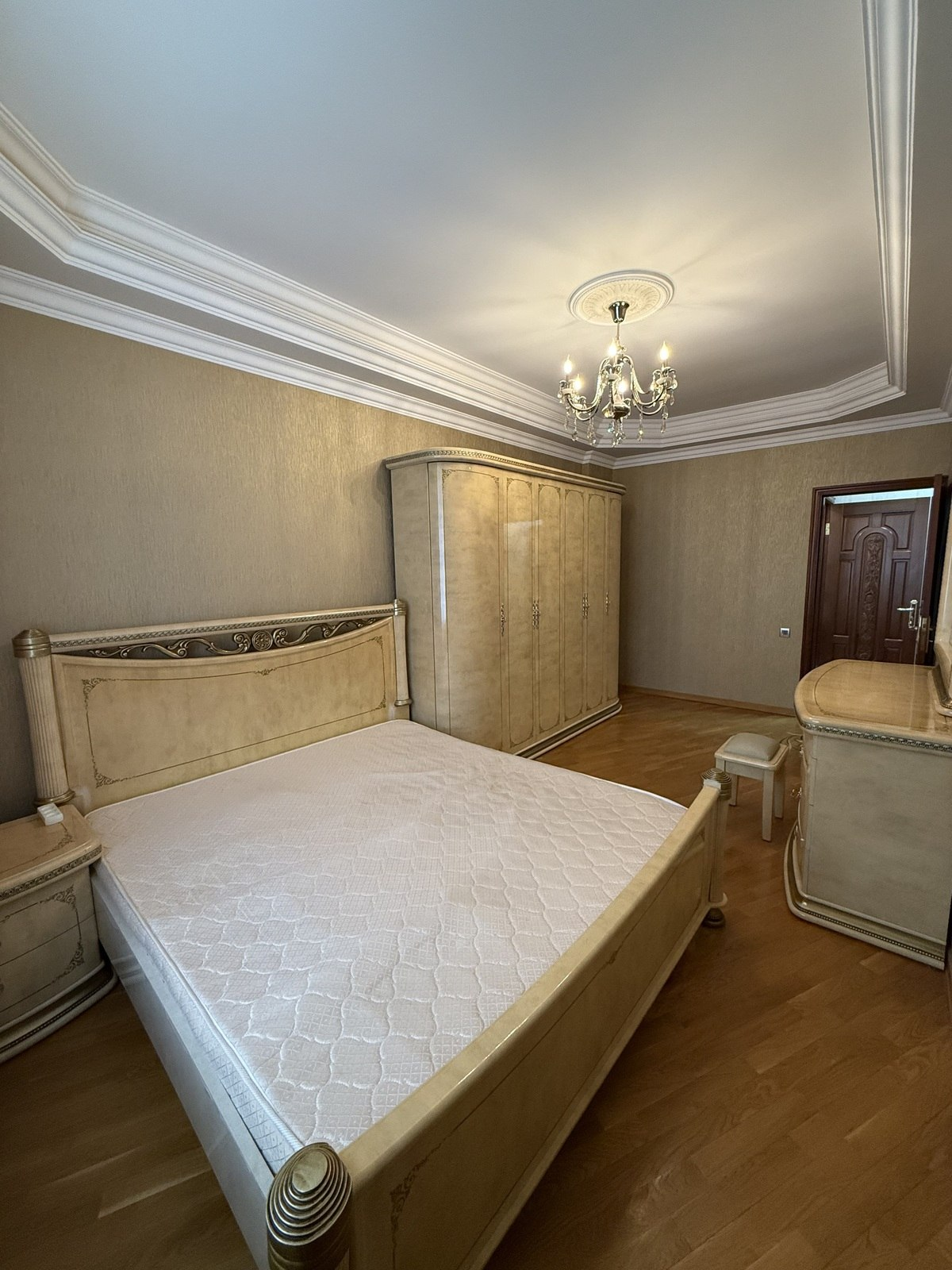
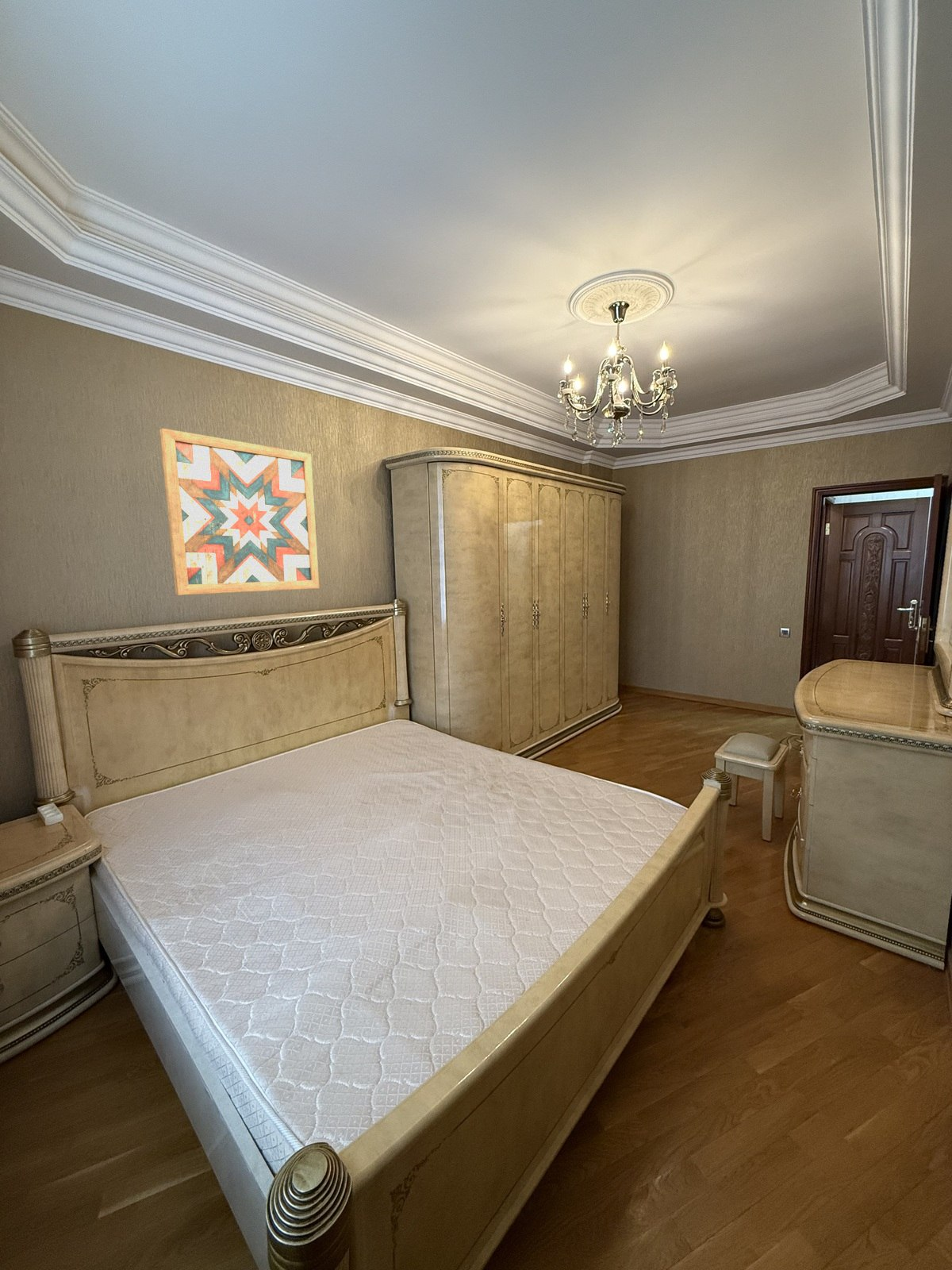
+ wall art (249, 518)
